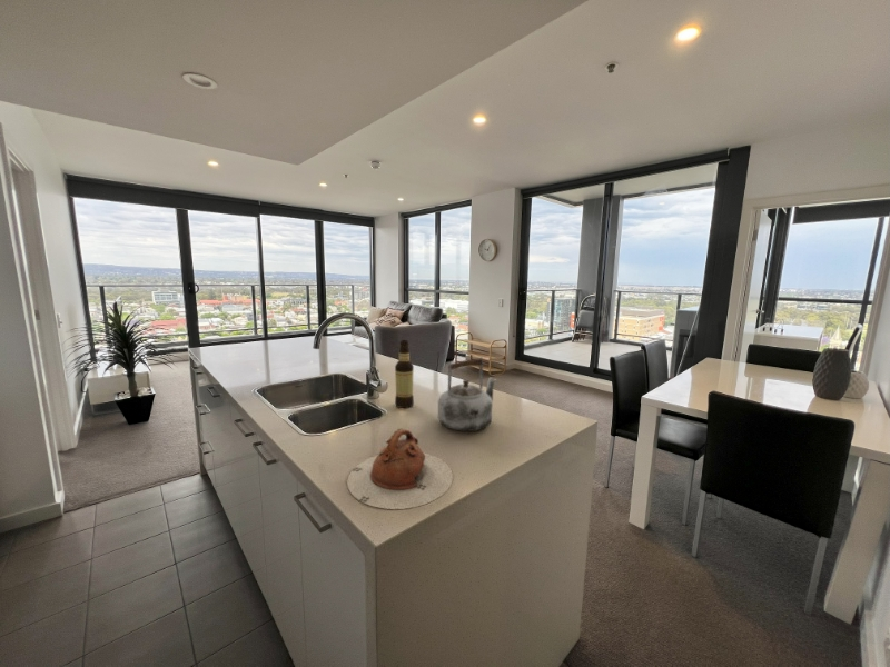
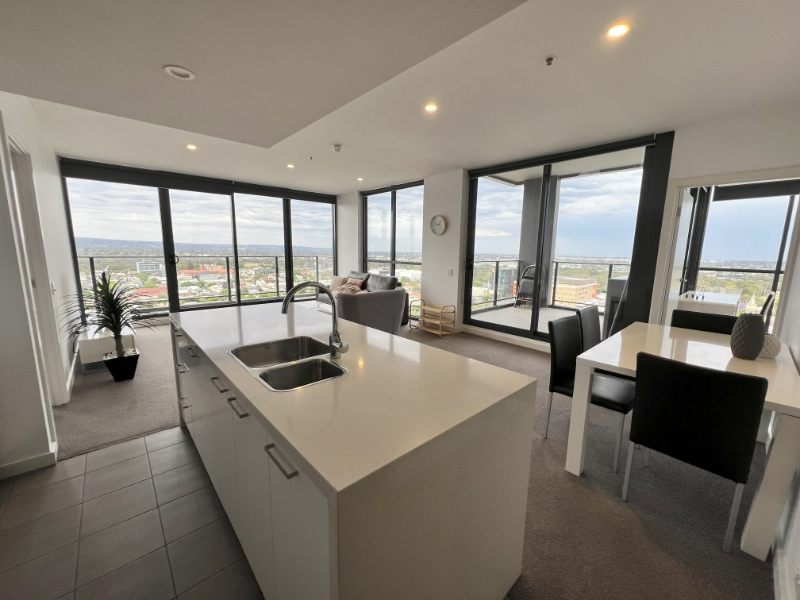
- kettle (471, 390)
- bottle (404, 372)
- teapot (400, 454)
